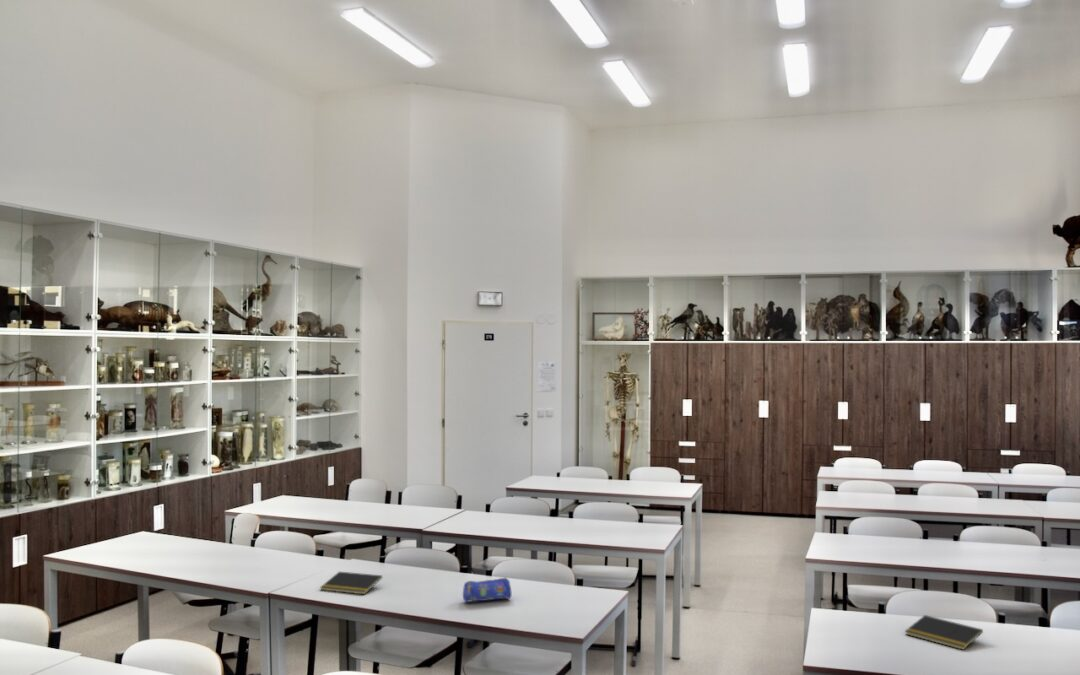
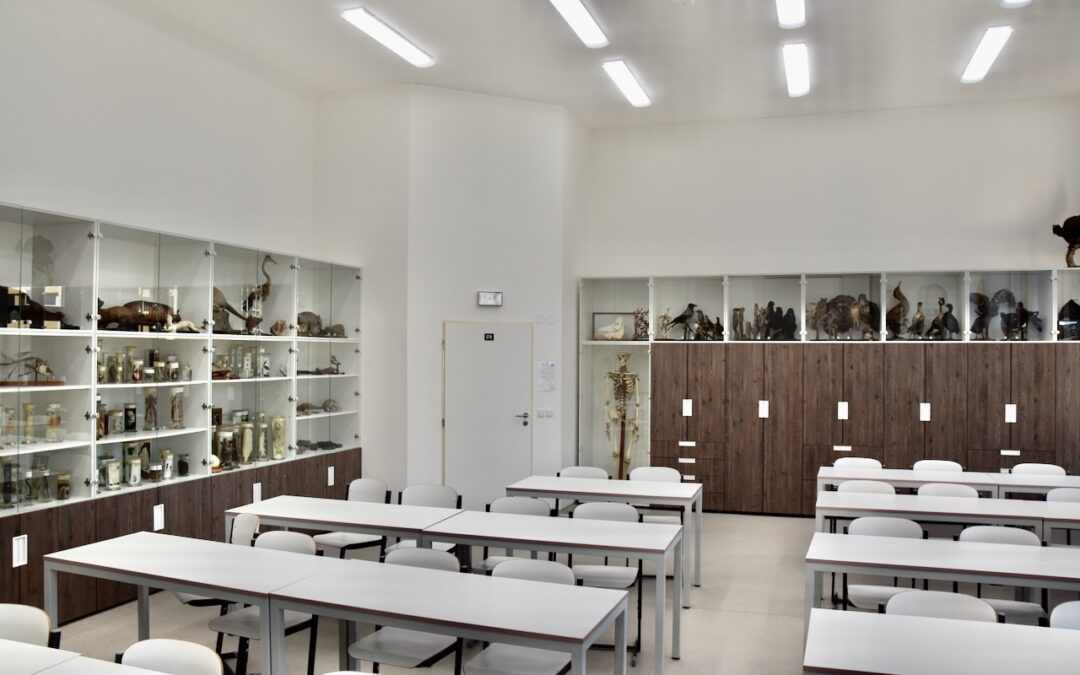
- pencil case (487, 589)
- notepad (943, 631)
- notepad (351, 582)
